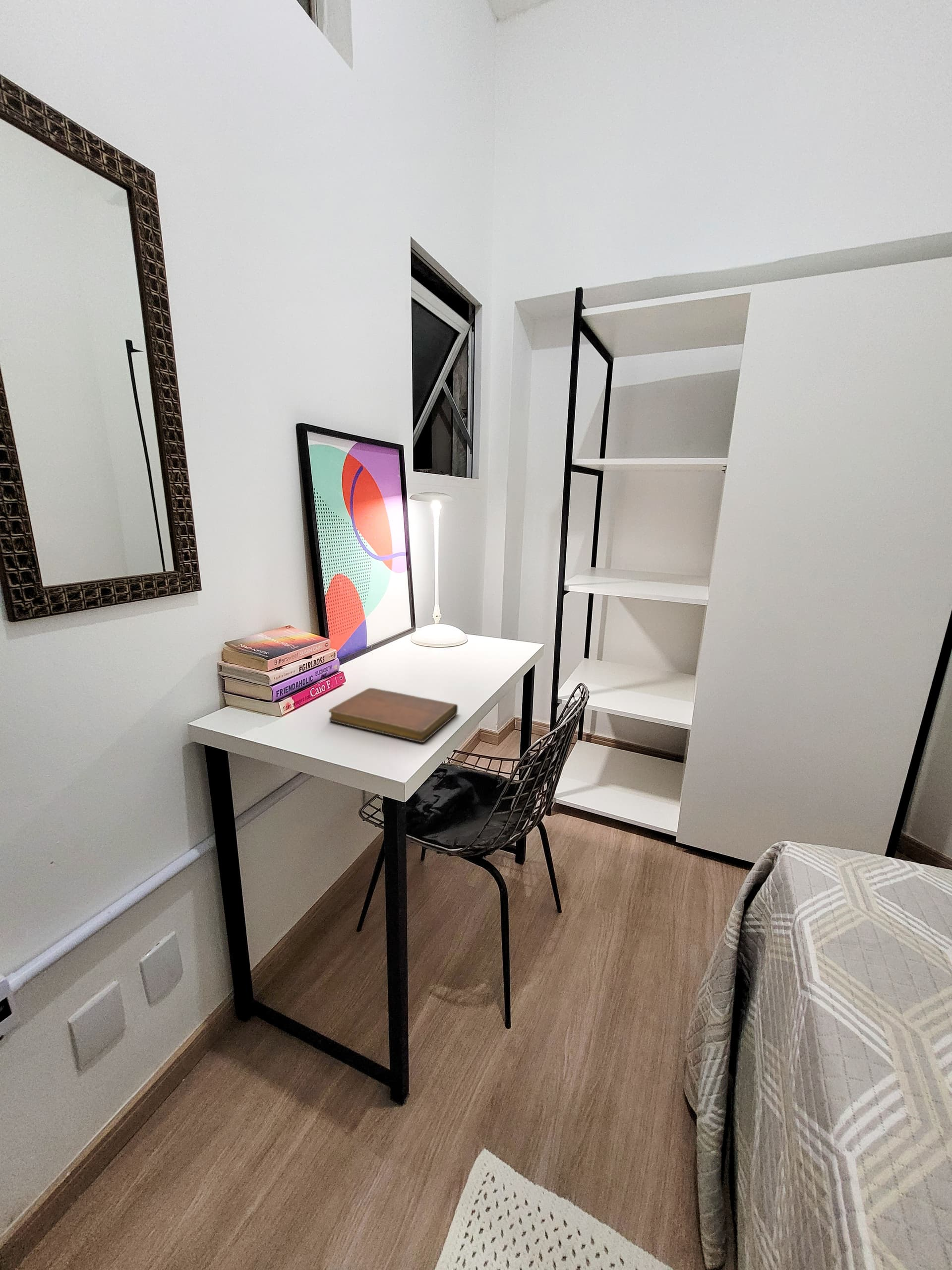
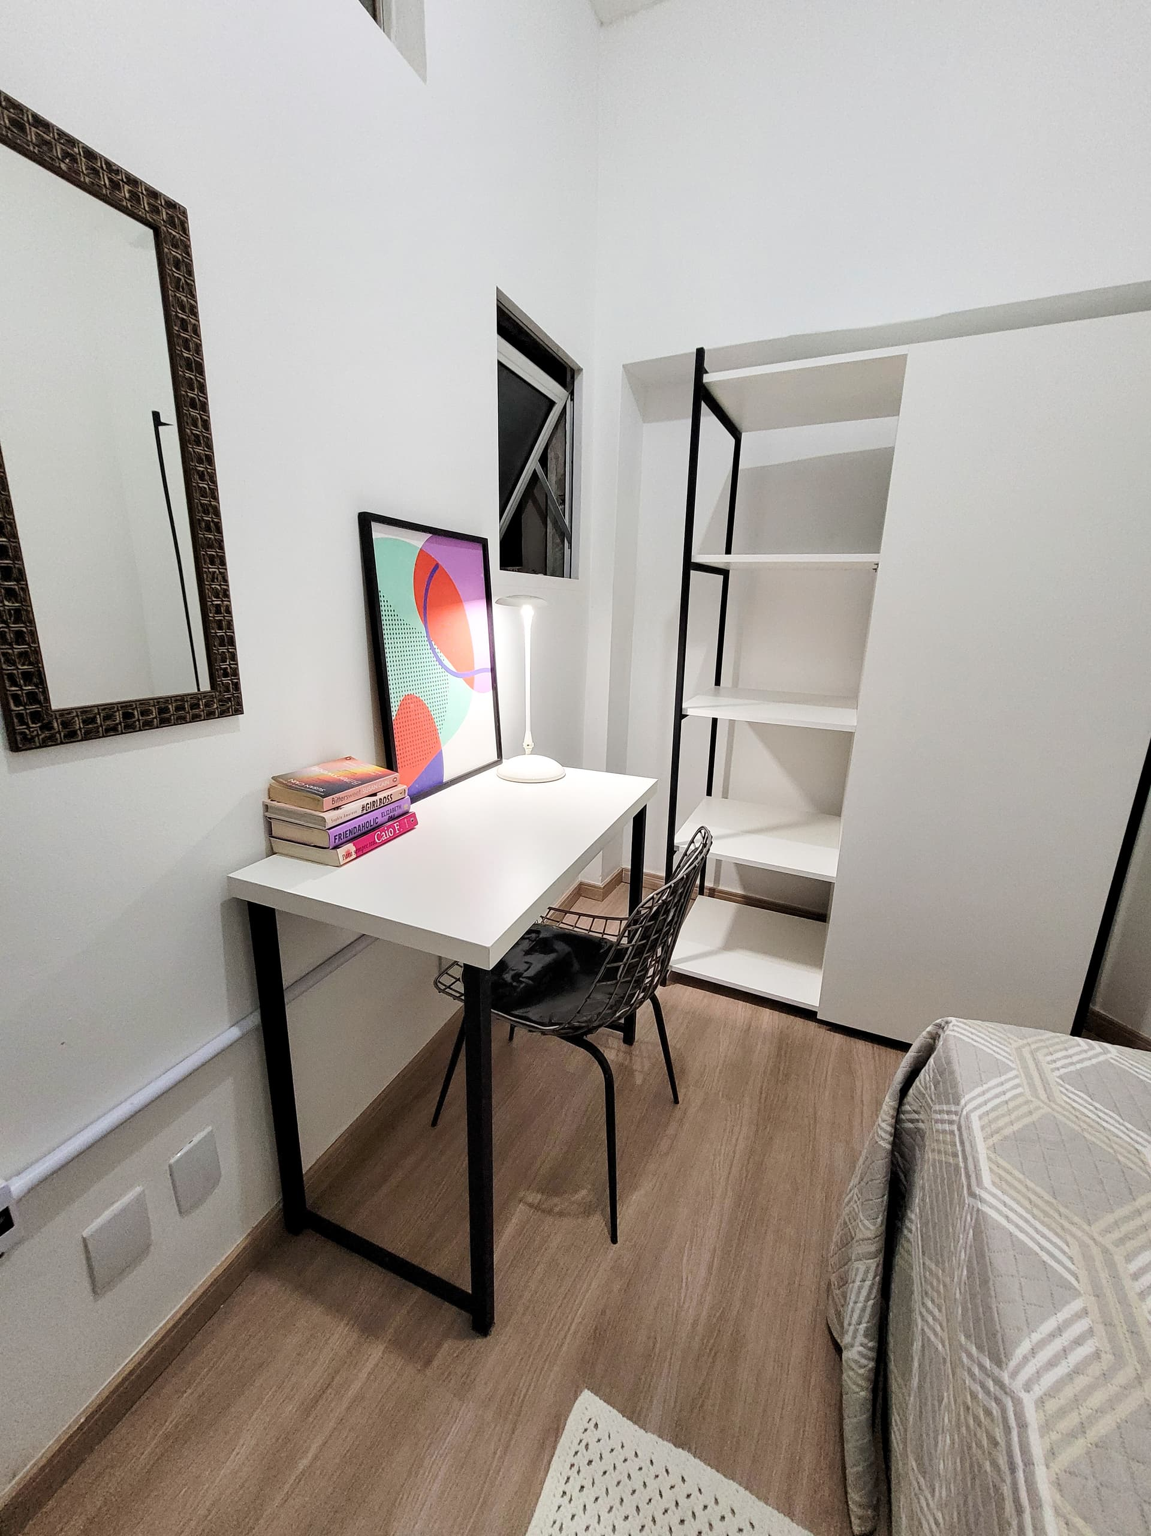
- notebook (394, 711)
